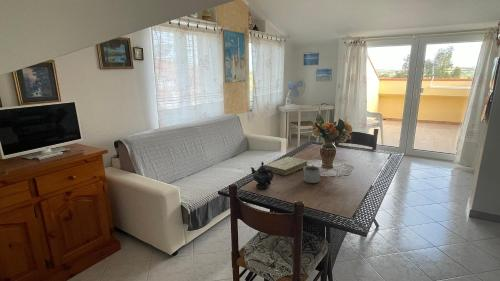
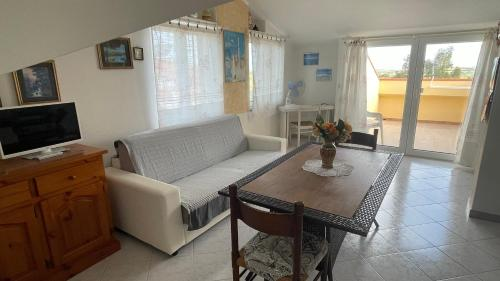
- teapot (261, 174)
- mug (311, 173)
- book (286, 165)
